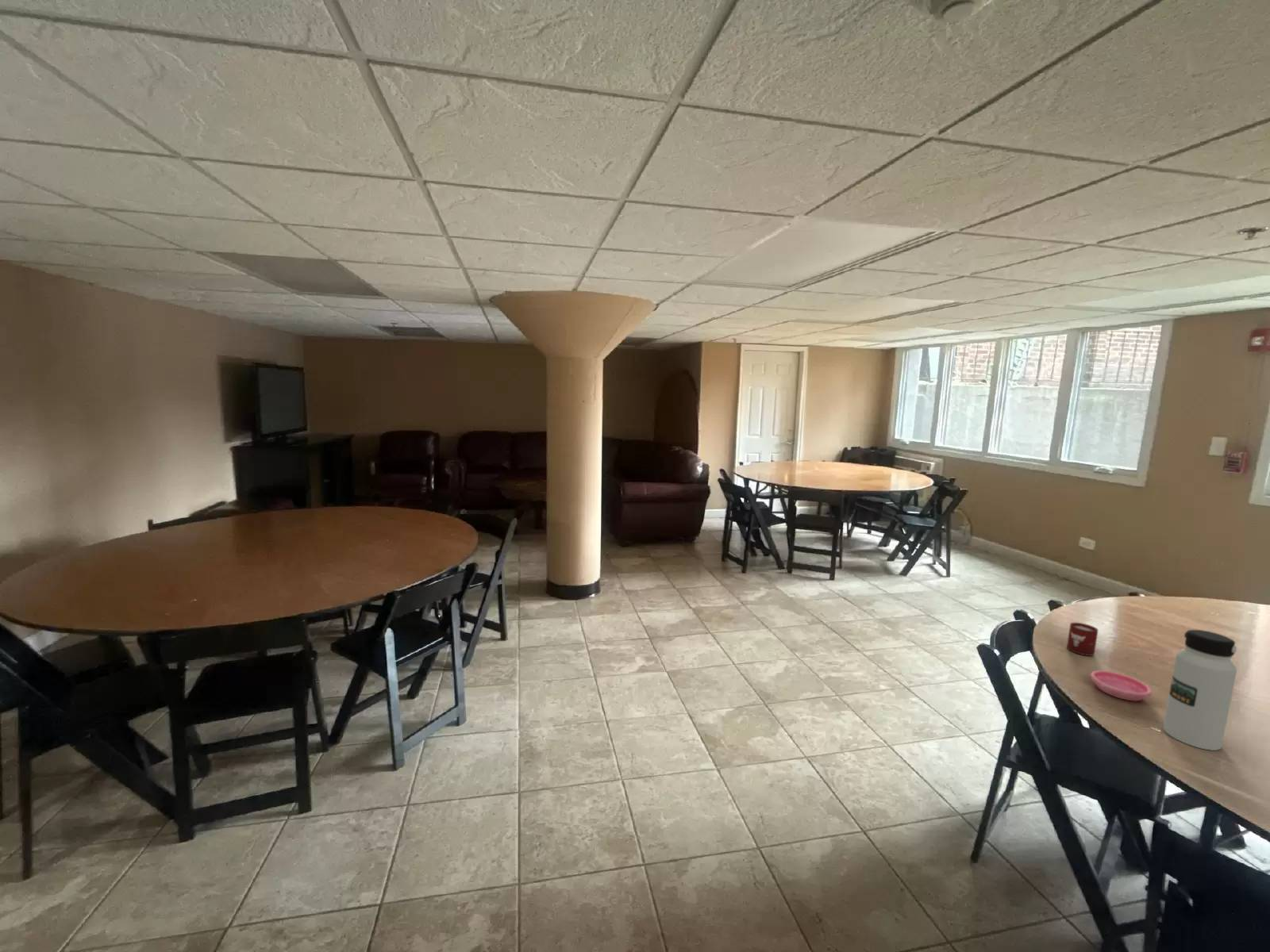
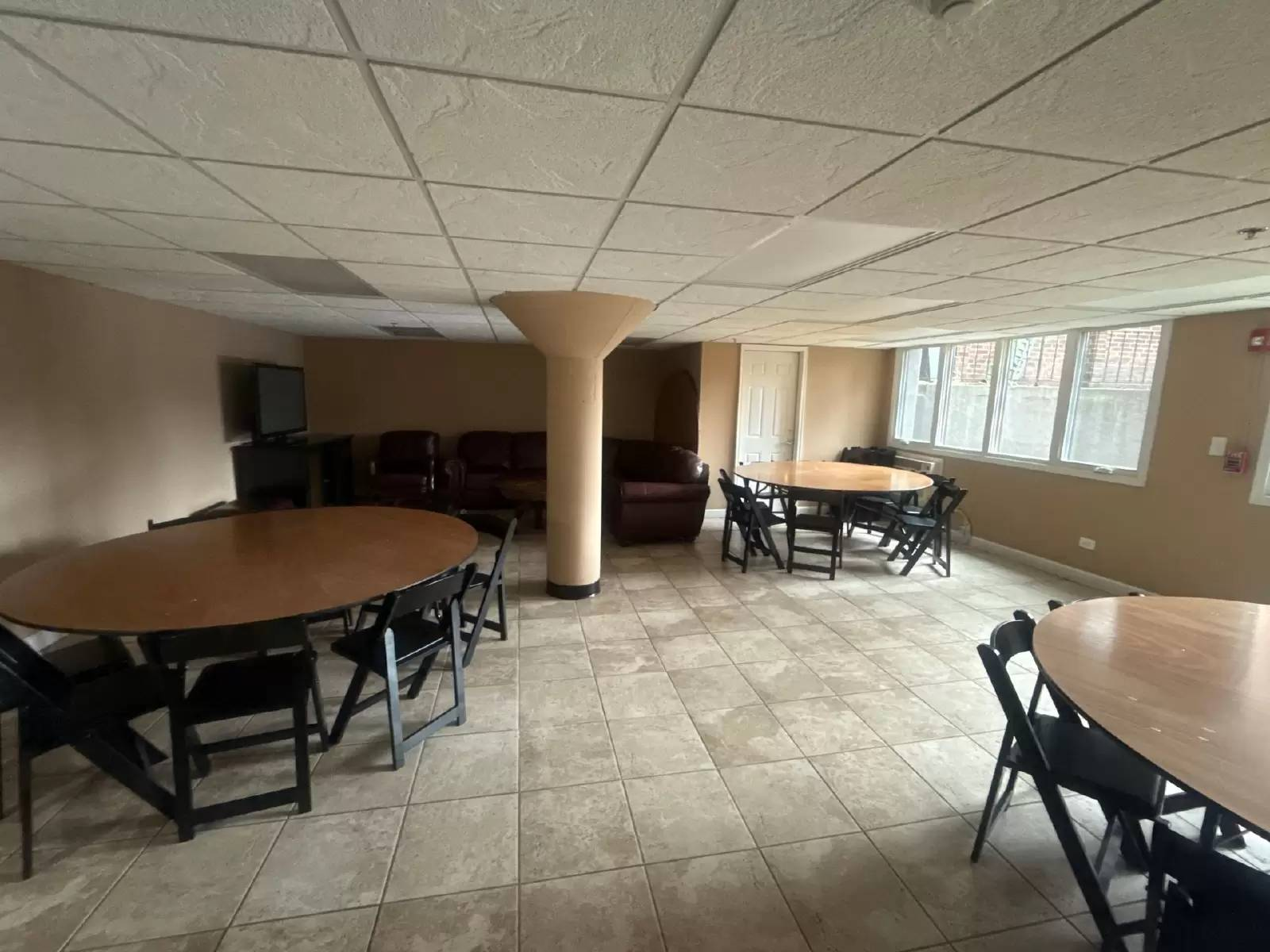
- saucer (1119, 686)
- cup (1083, 637)
- water bottle (1200, 687)
